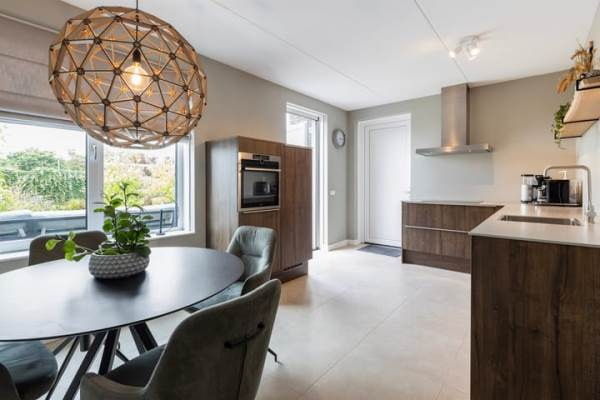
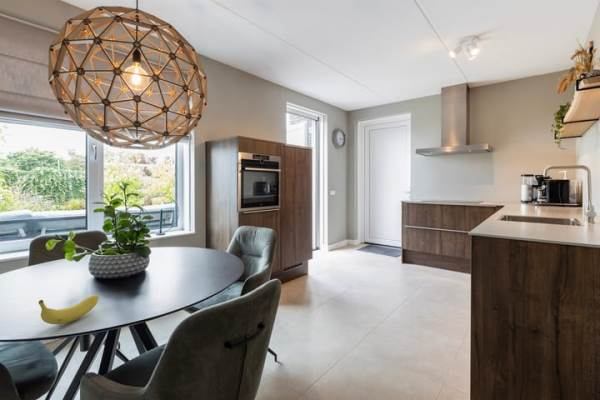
+ fruit (72, 306)
